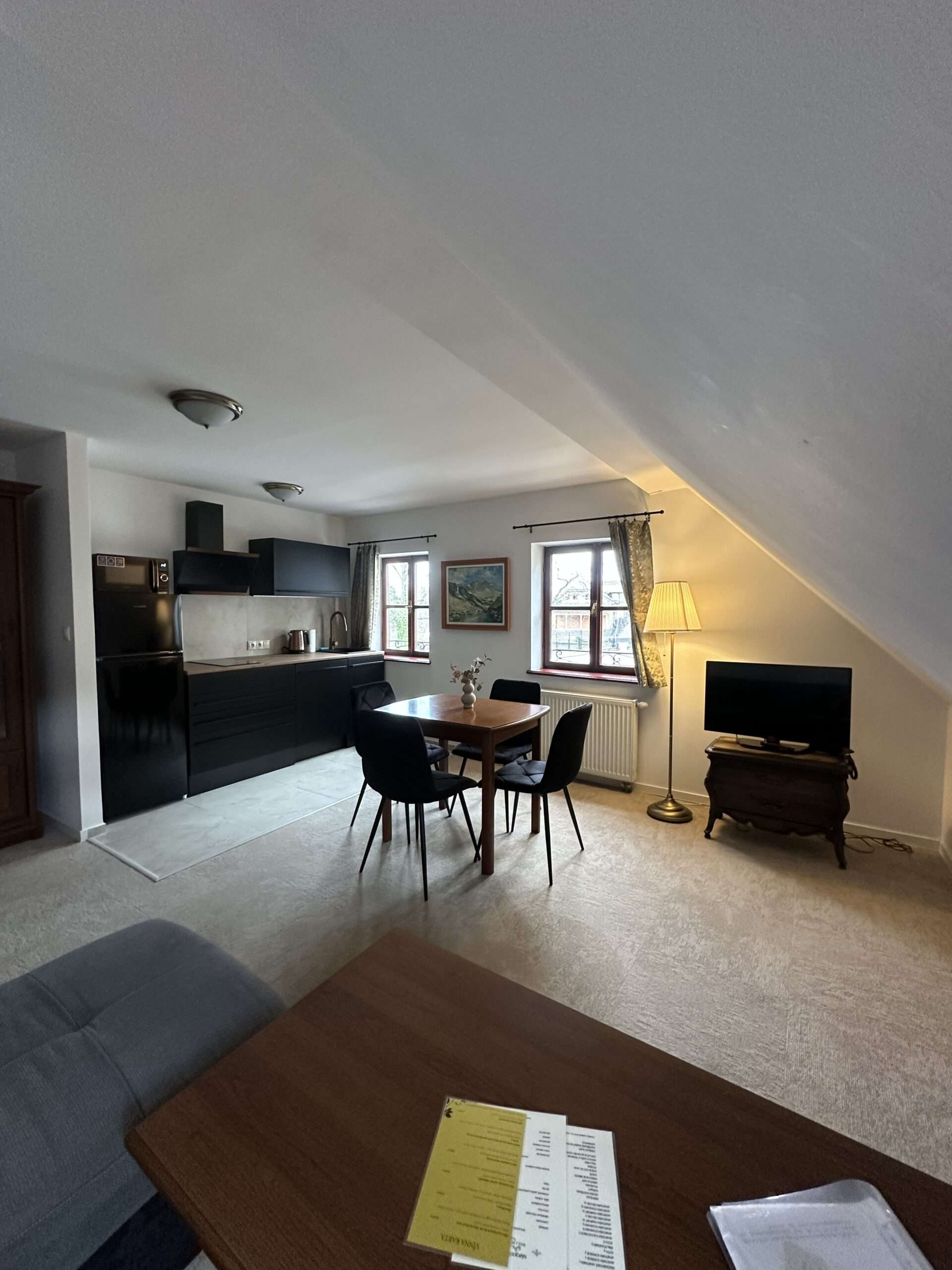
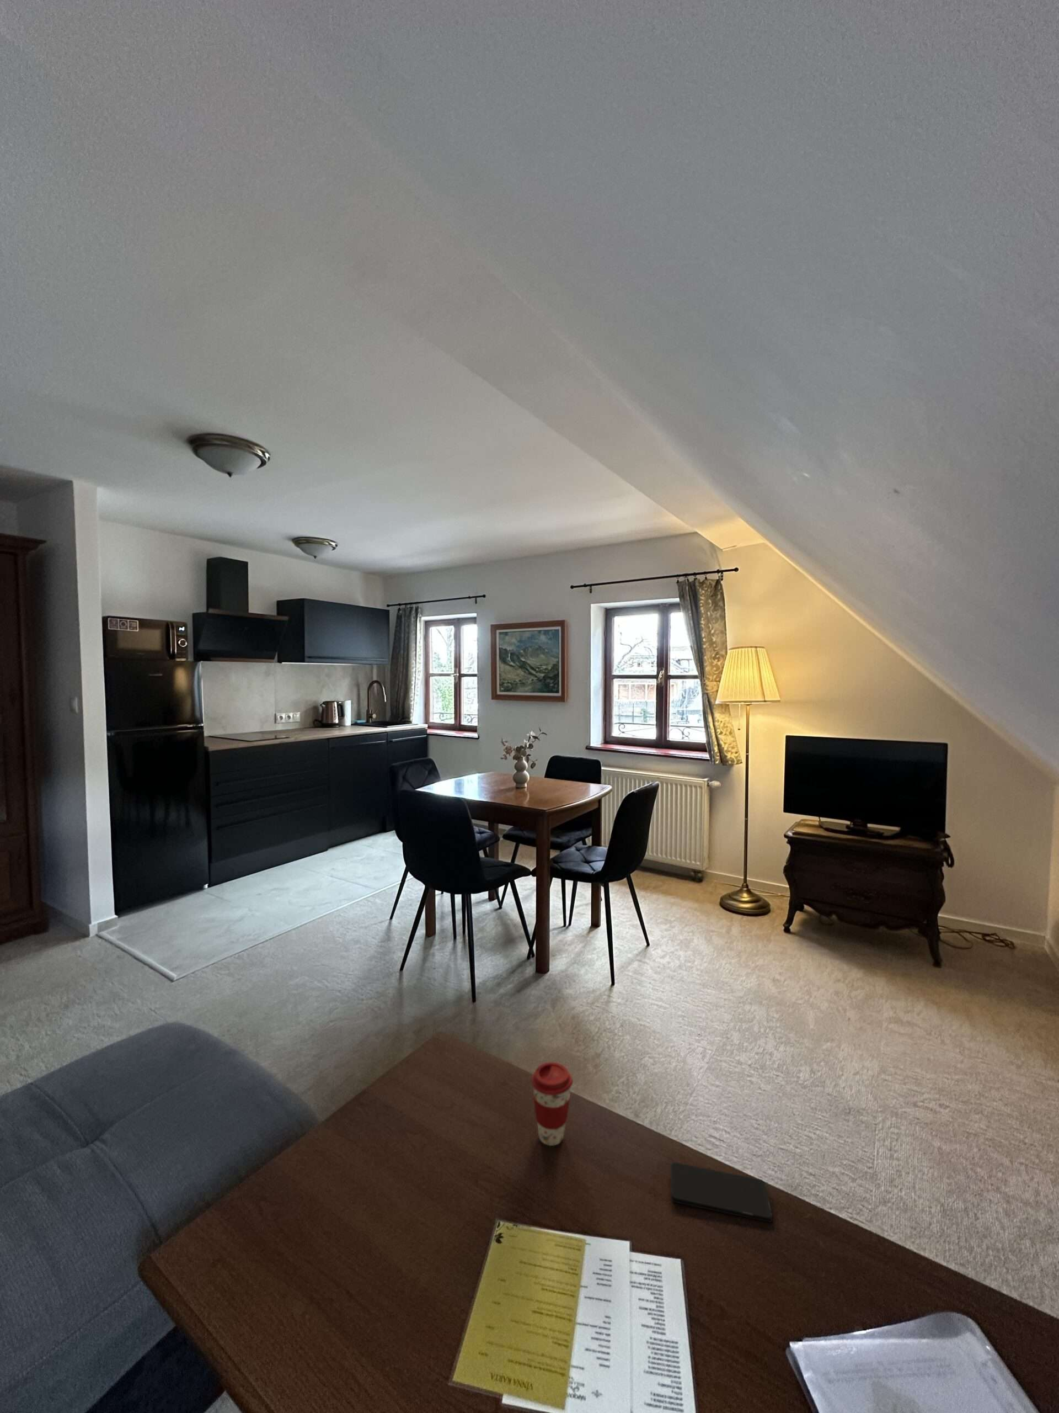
+ smartphone (719, 1190)
+ coffee cup (552, 1104)
